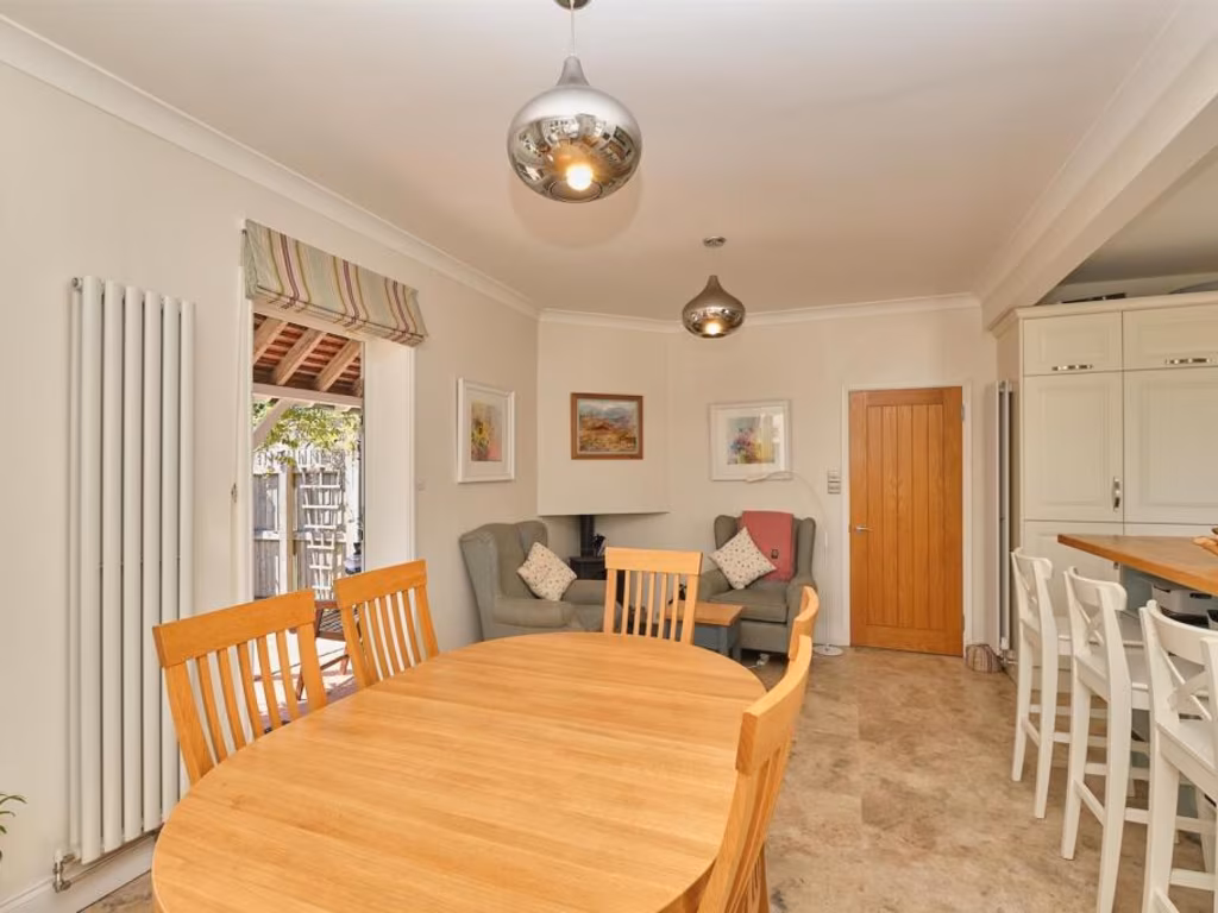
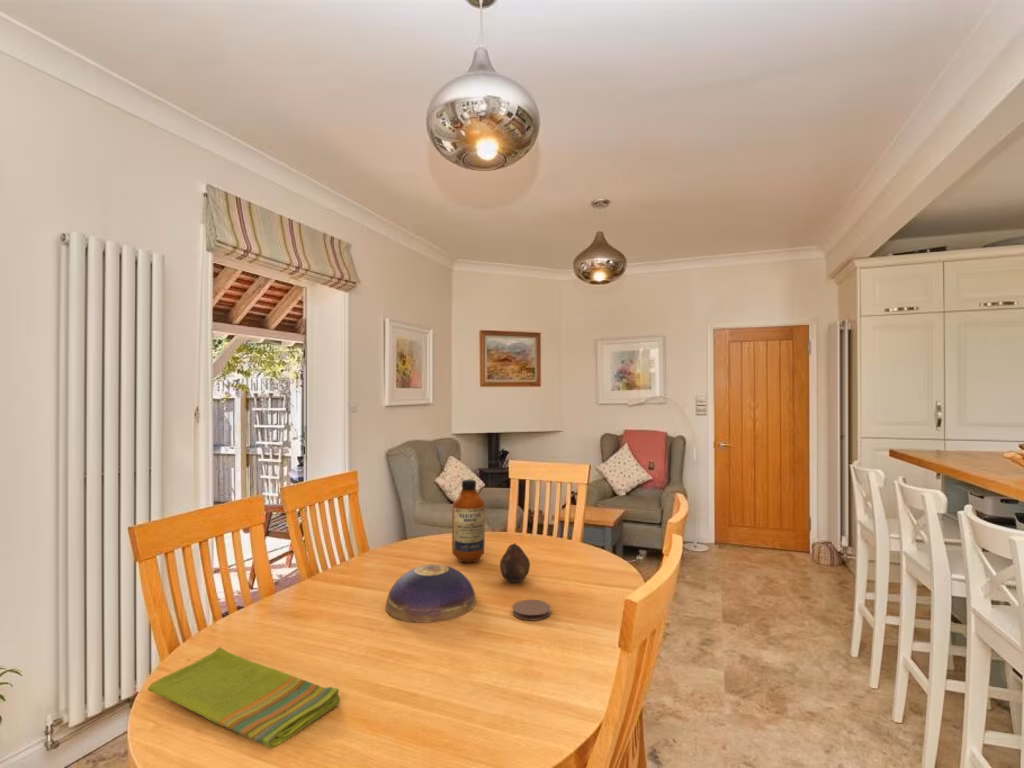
+ fruit (514, 562)
+ dish towel (242, 690)
+ bottle (468, 520)
+ decorative bowl (431, 584)
+ coaster (531, 609)
